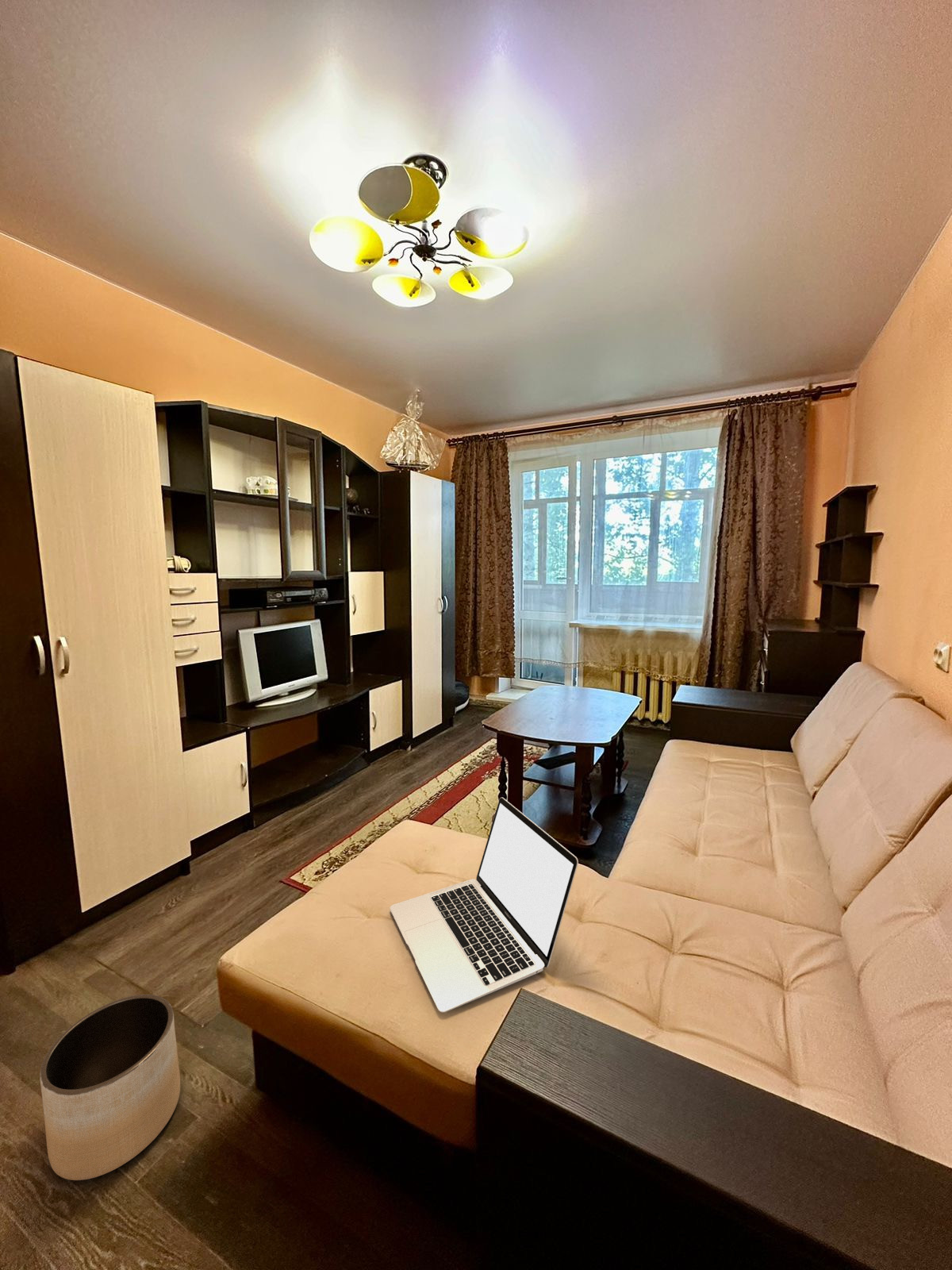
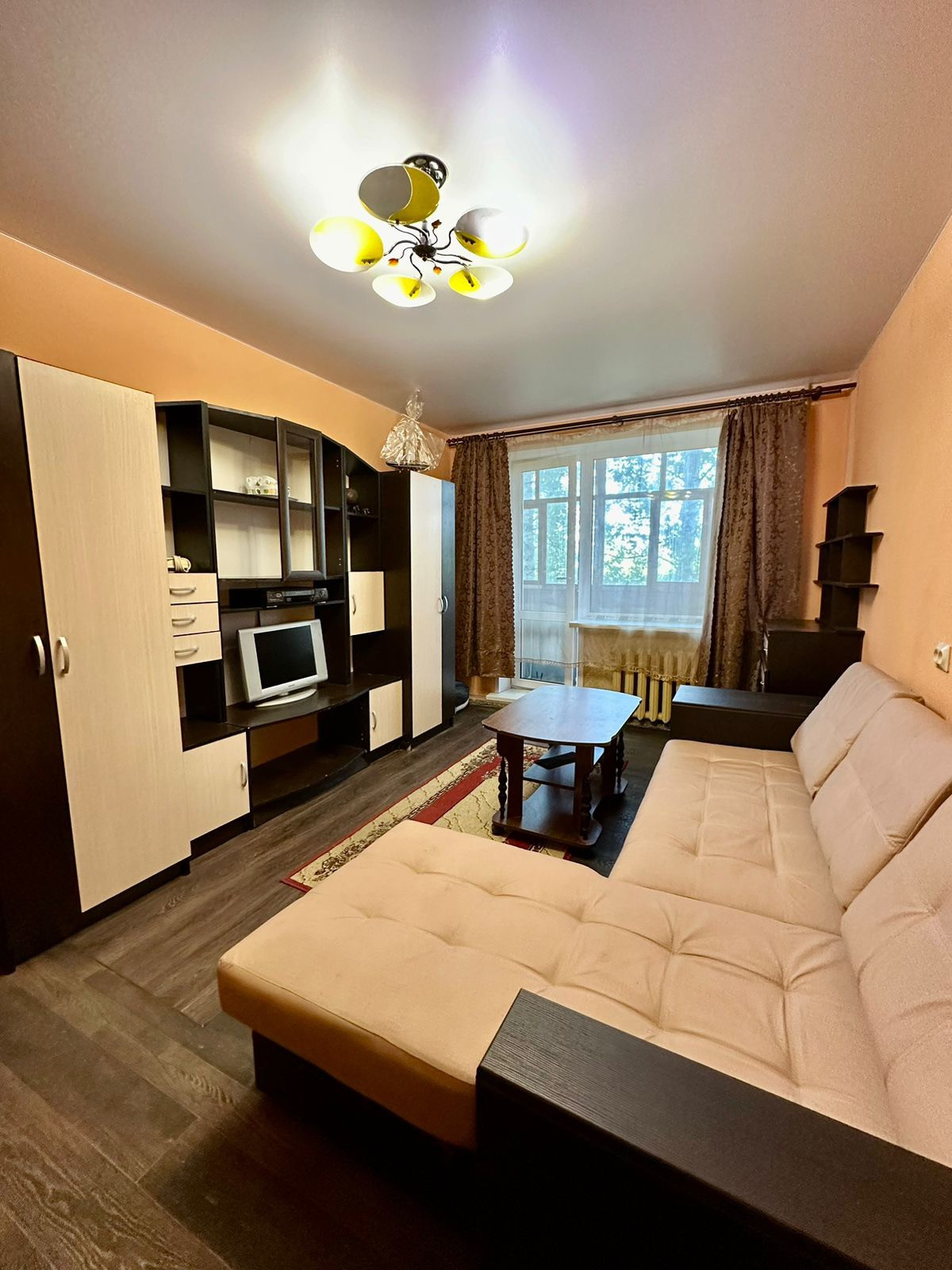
- laptop (476, 886)
- planter (115, 1080)
